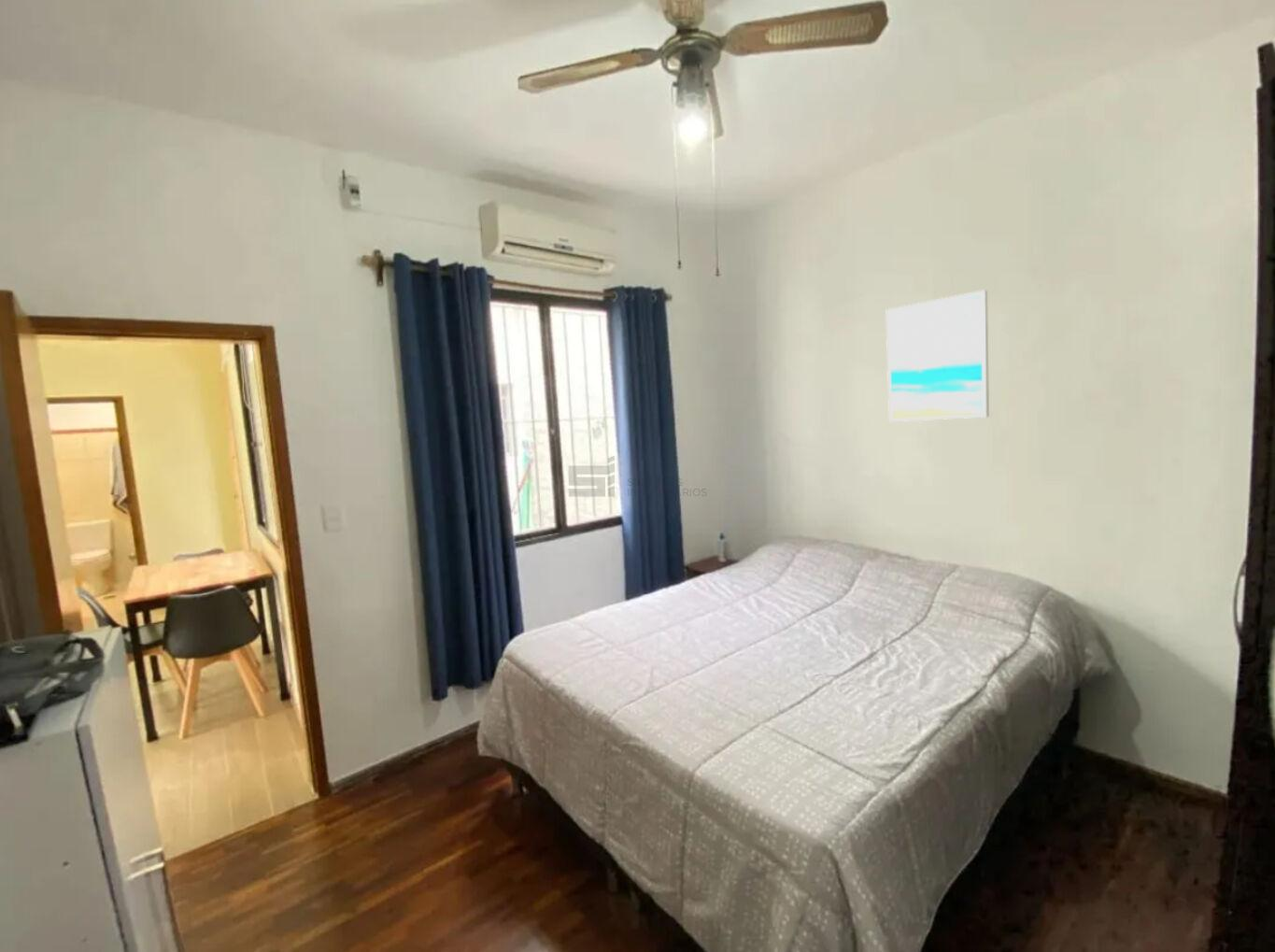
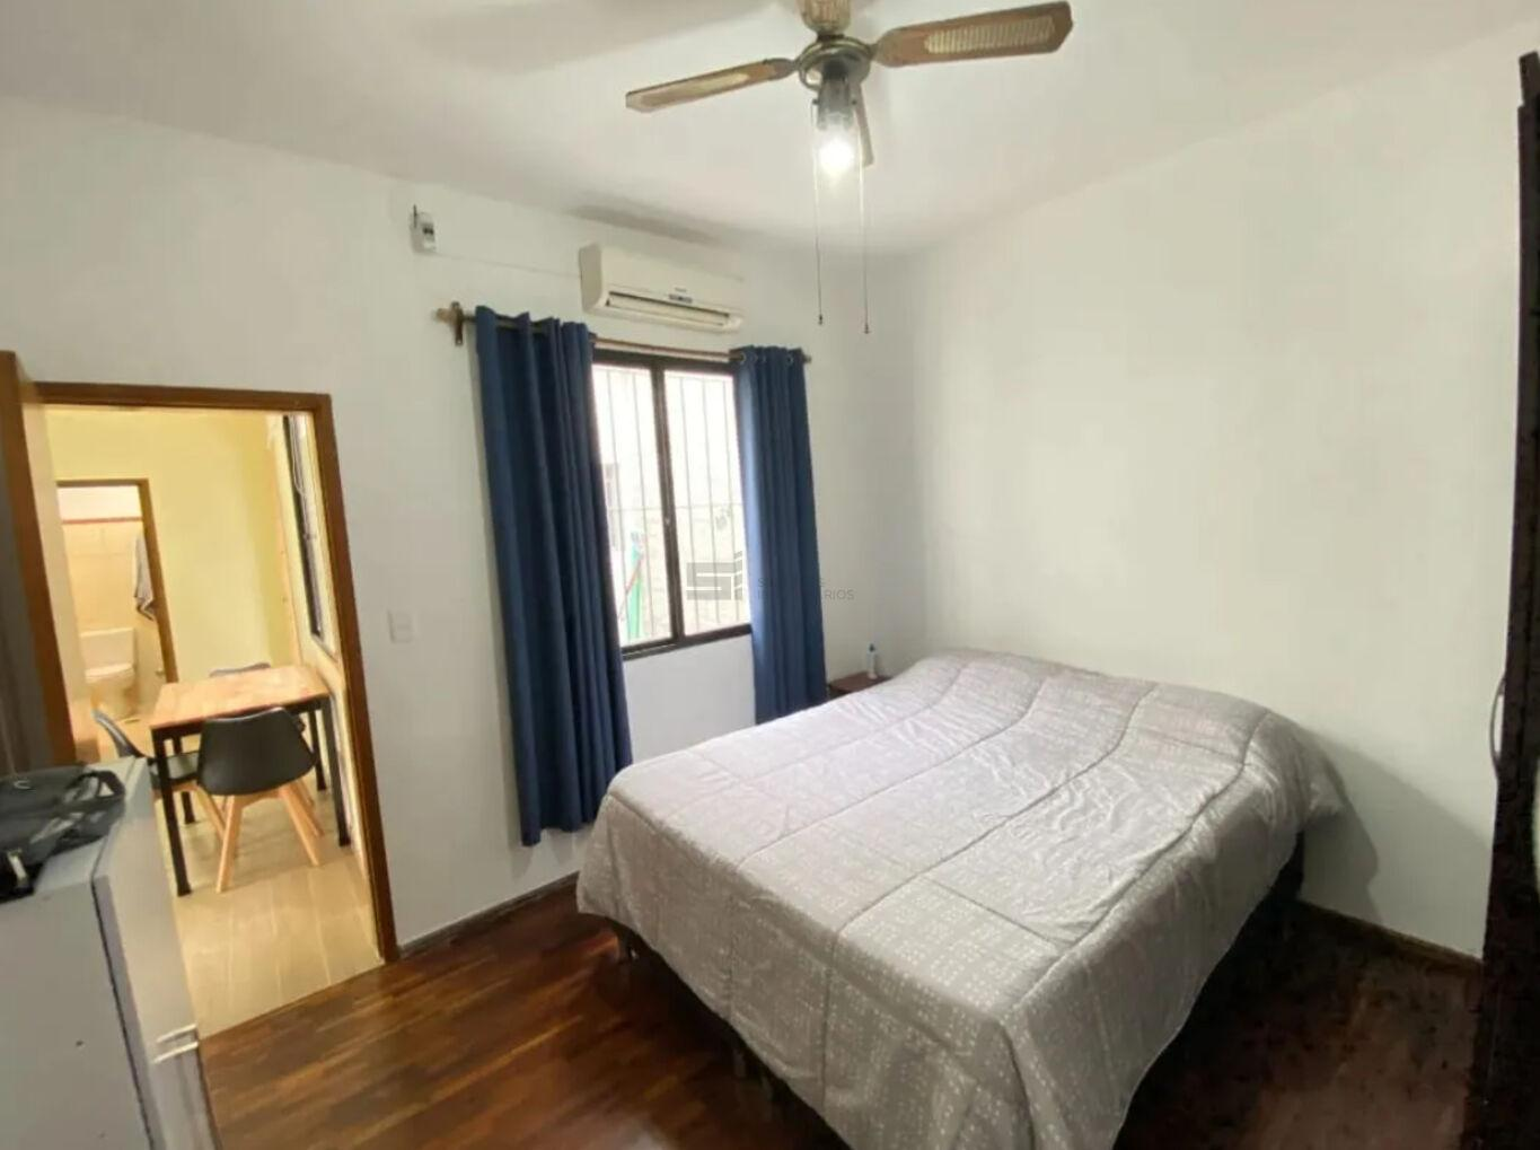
- wall art (934, 361)
